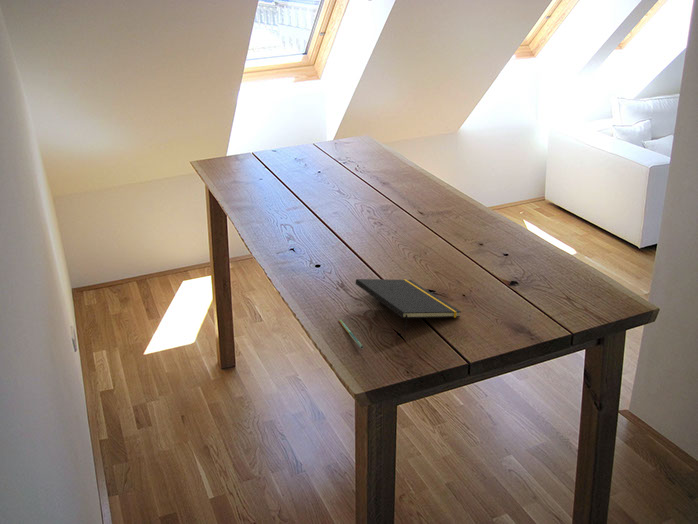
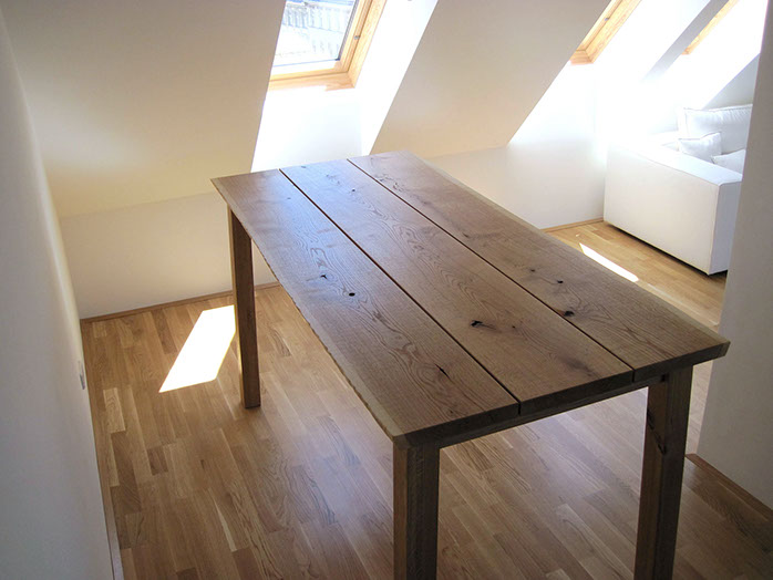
- pen (350, 333)
- notepad (406, 297)
